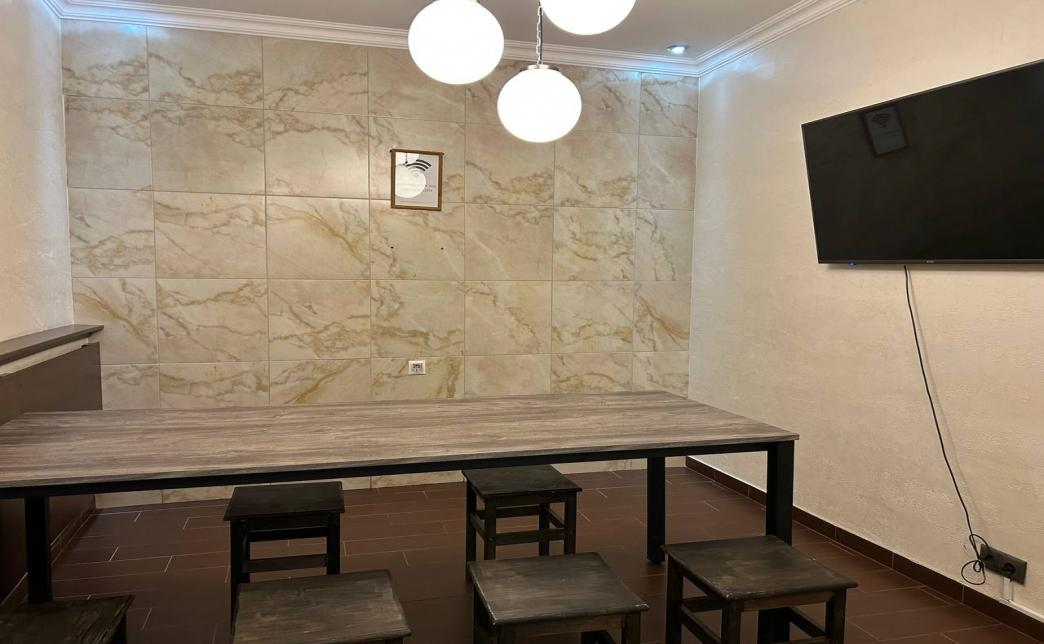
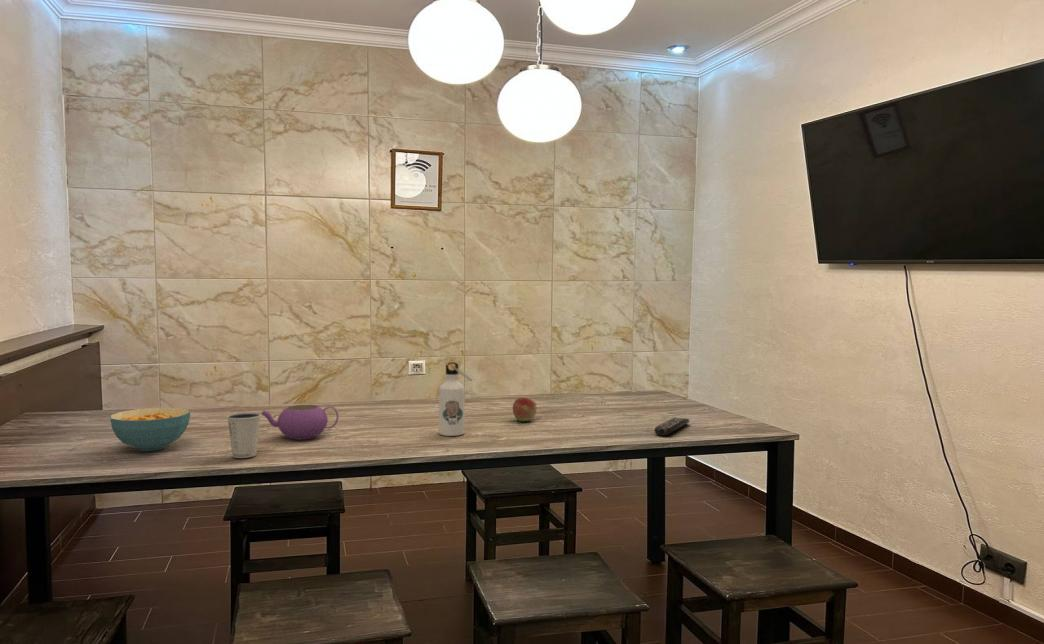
+ dixie cup (244, 435)
+ water bottle (458, 397)
+ remote control (672, 425)
+ cereal bowl (151, 431)
+ teapot (300, 422)
+ fruit (524, 409)
